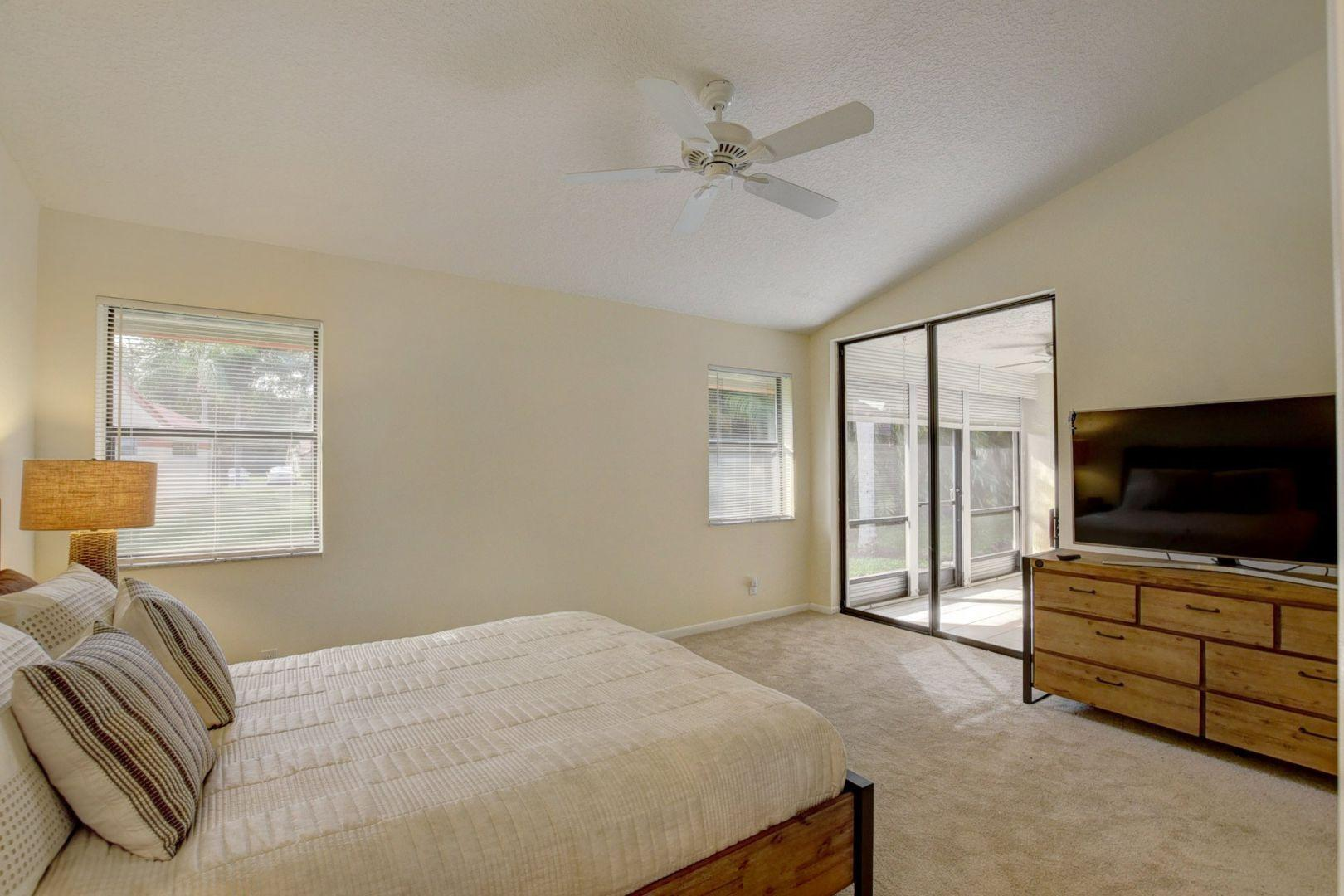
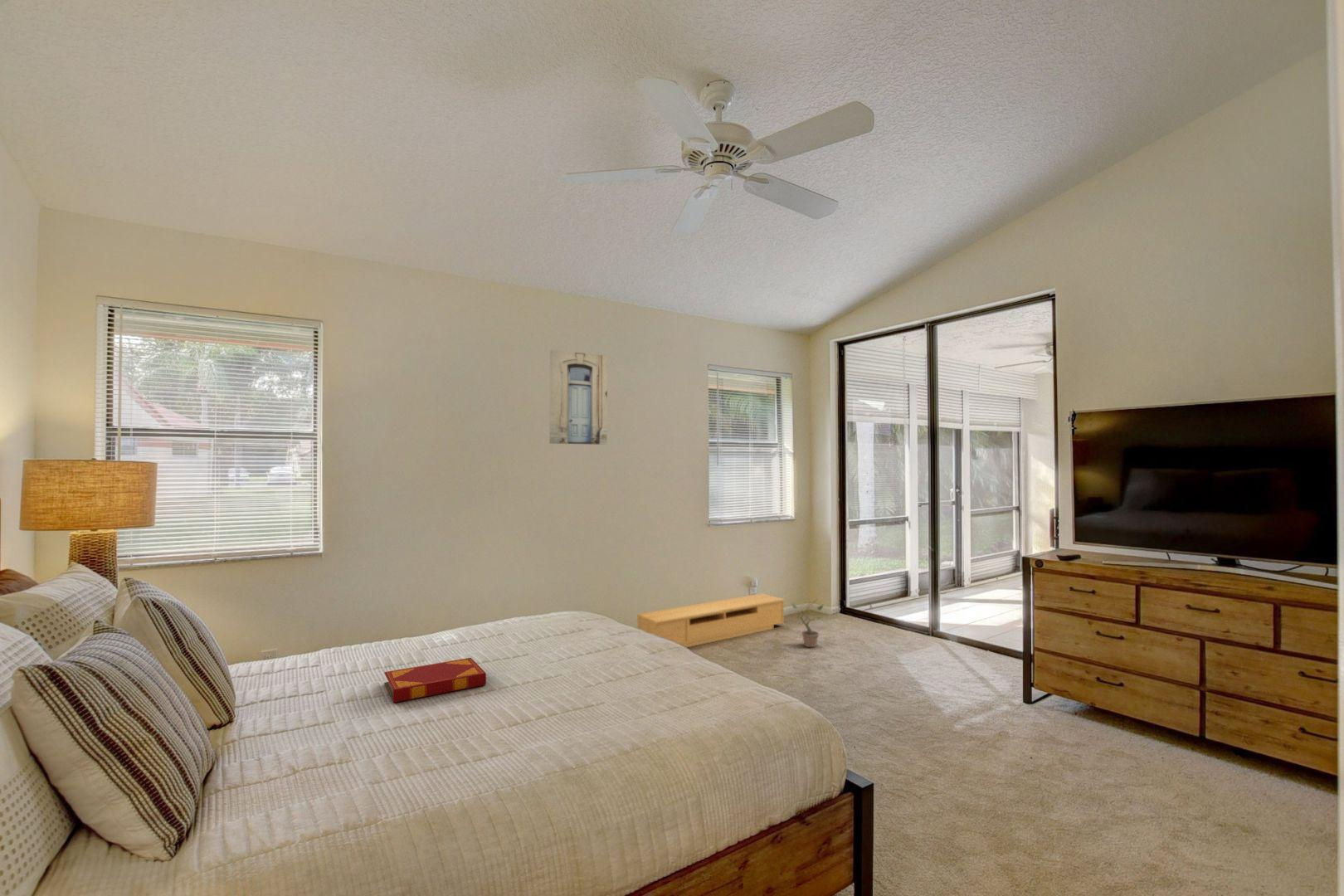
+ wall art (579, 398)
+ hardback book (435, 678)
+ bench (714, 621)
+ potted plant (806, 620)
